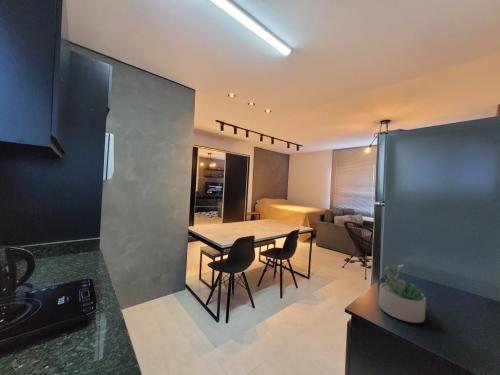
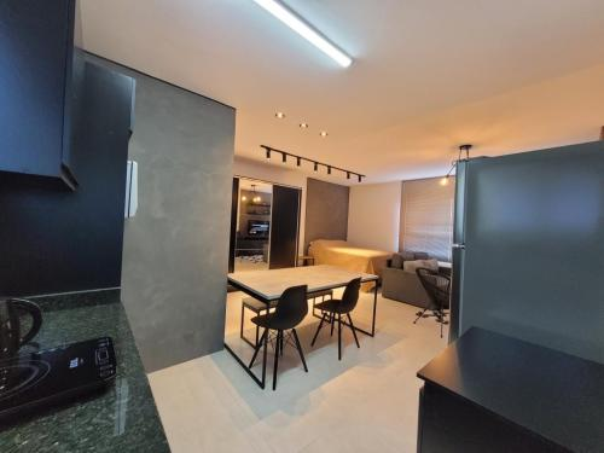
- succulent plant (402, 287)
